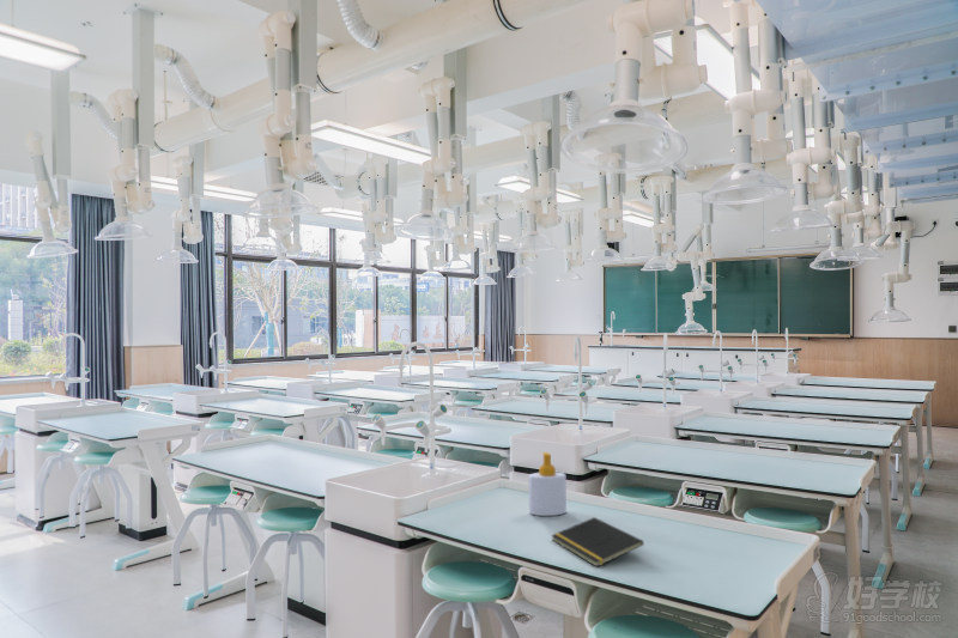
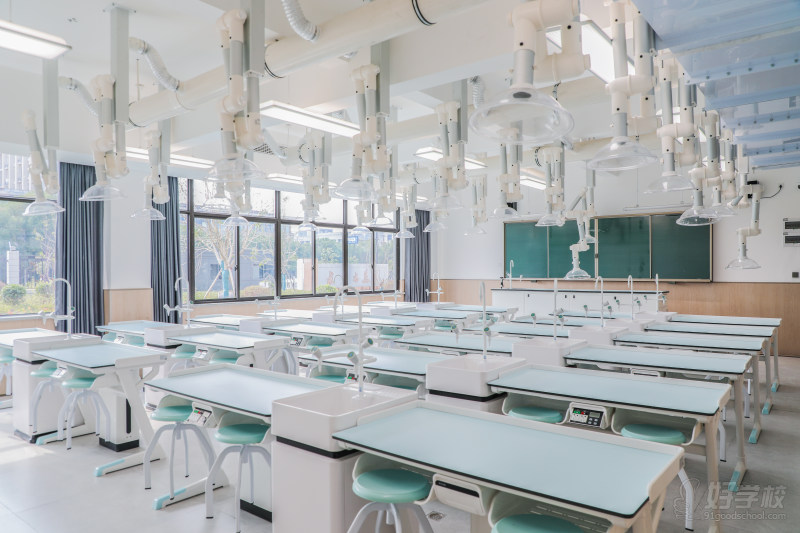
- soap bottle (547, 482)
- notepad (595, 540)
